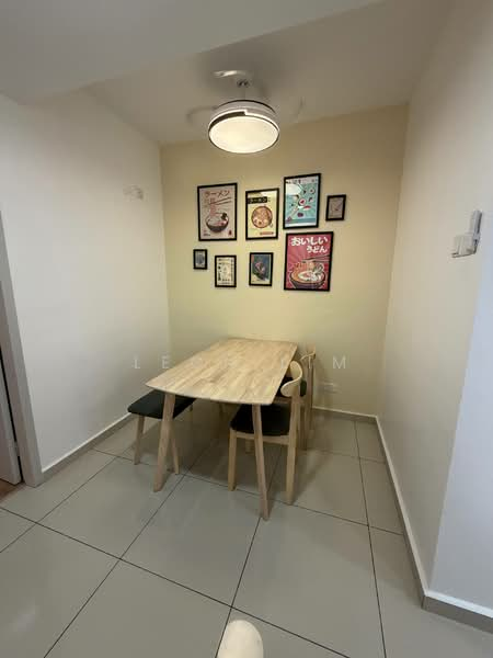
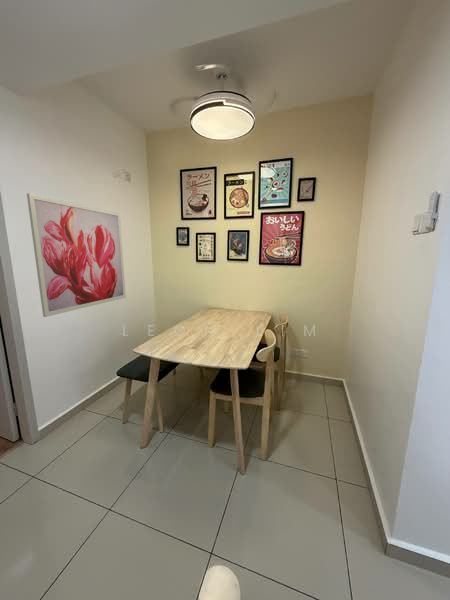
+ wall art (87, 257)
